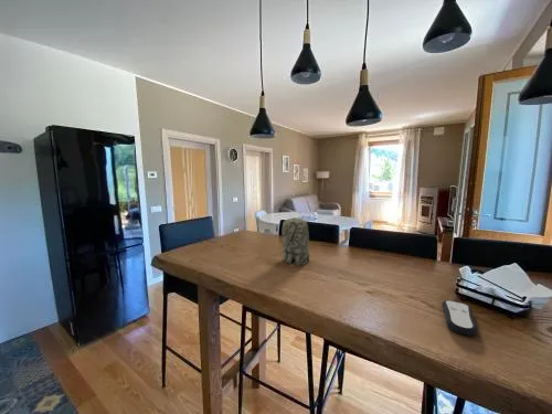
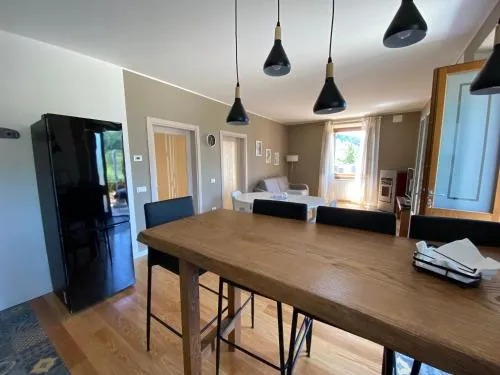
- toy elephant (294, 240)
- remote control (458, 316)
